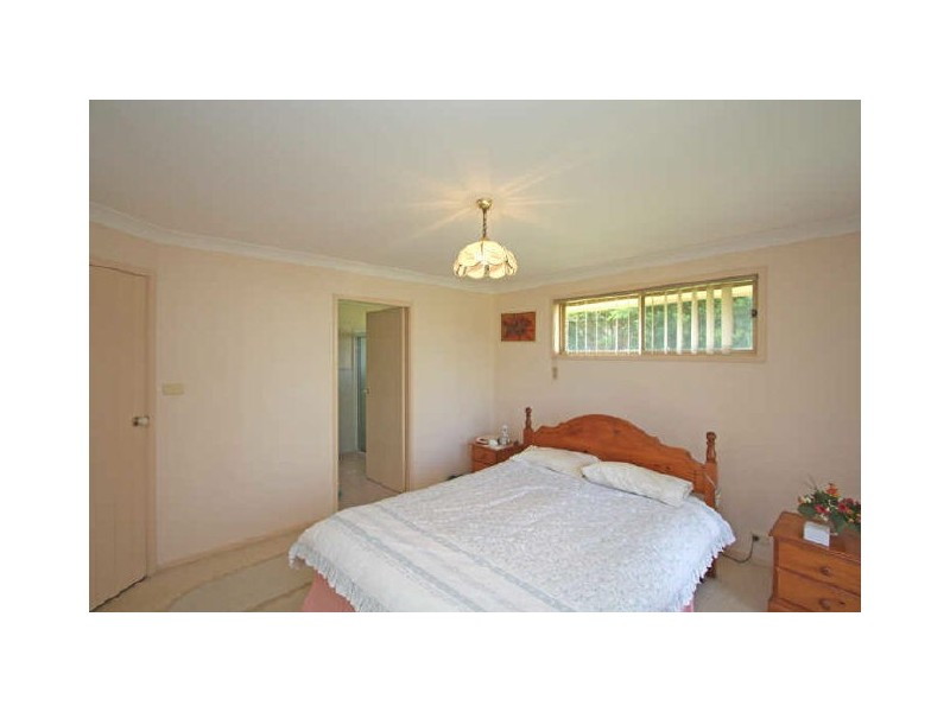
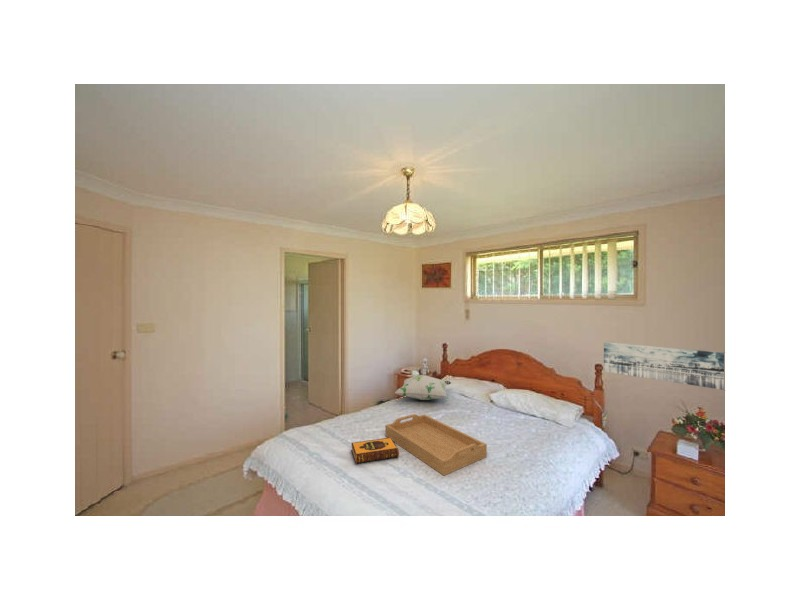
+ wall art (661, 363)
+ serving tray (432, 437)
+ decorative pillow (424, 387)
+ hardback book (374, 450)
